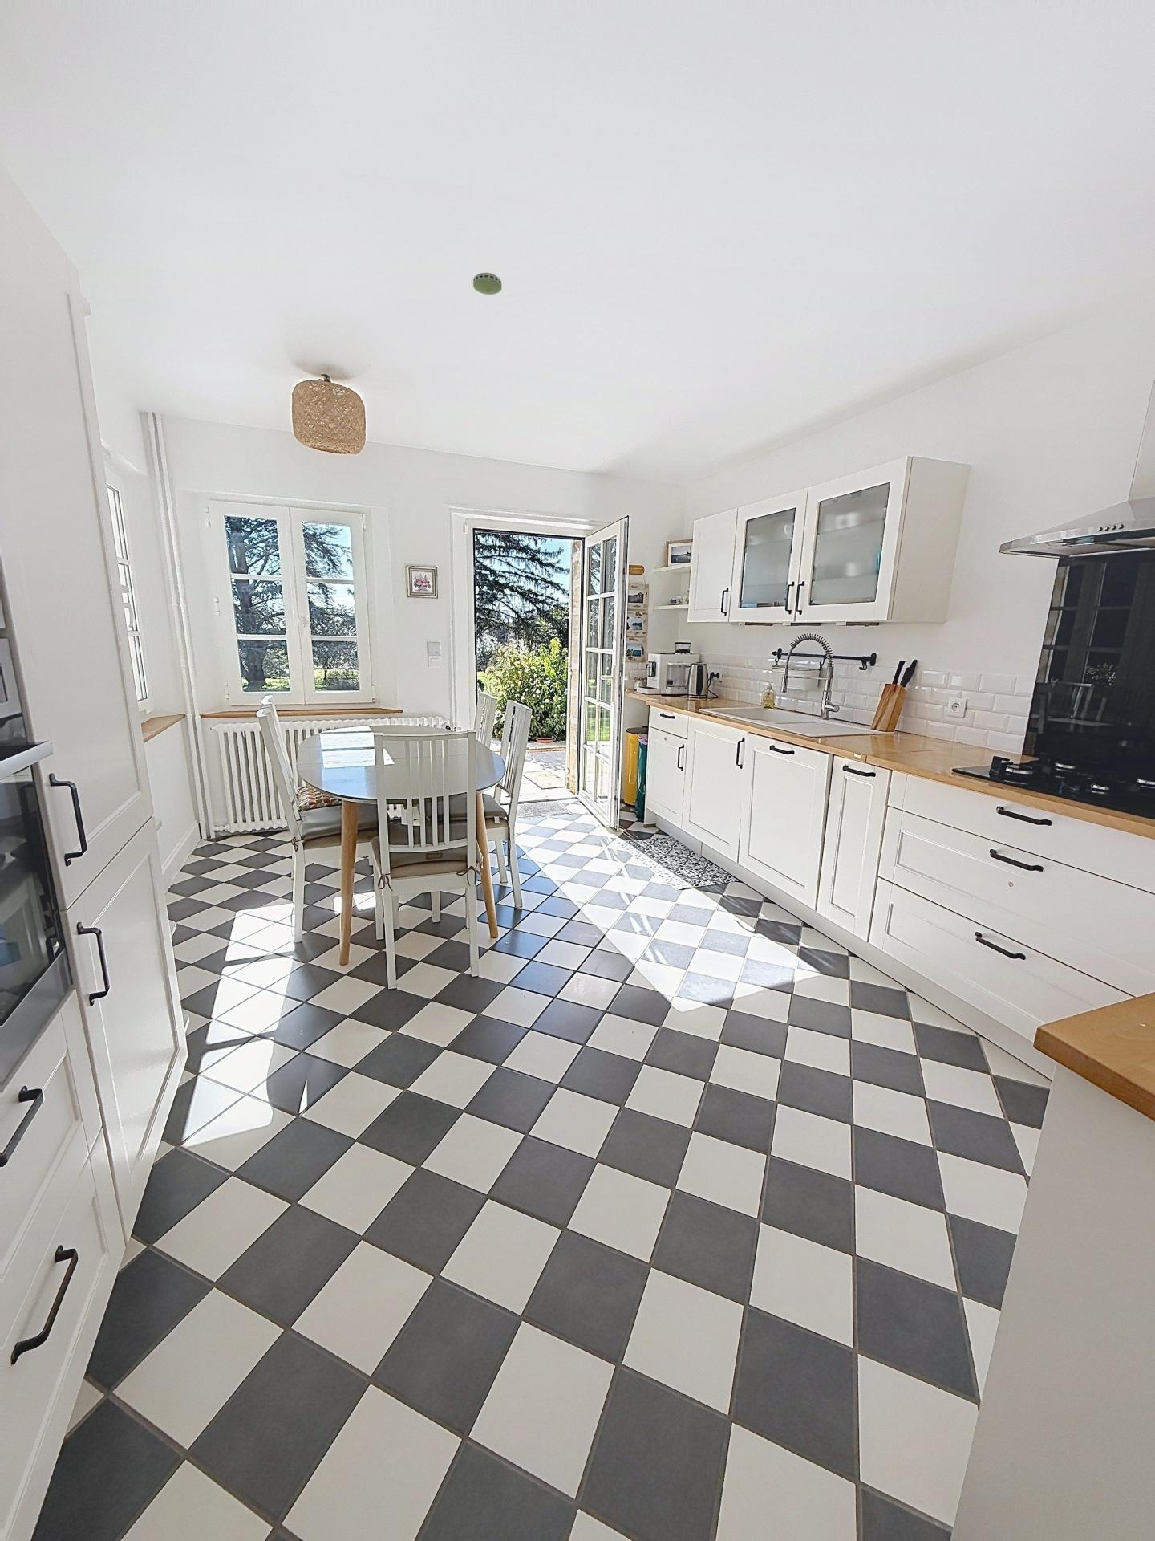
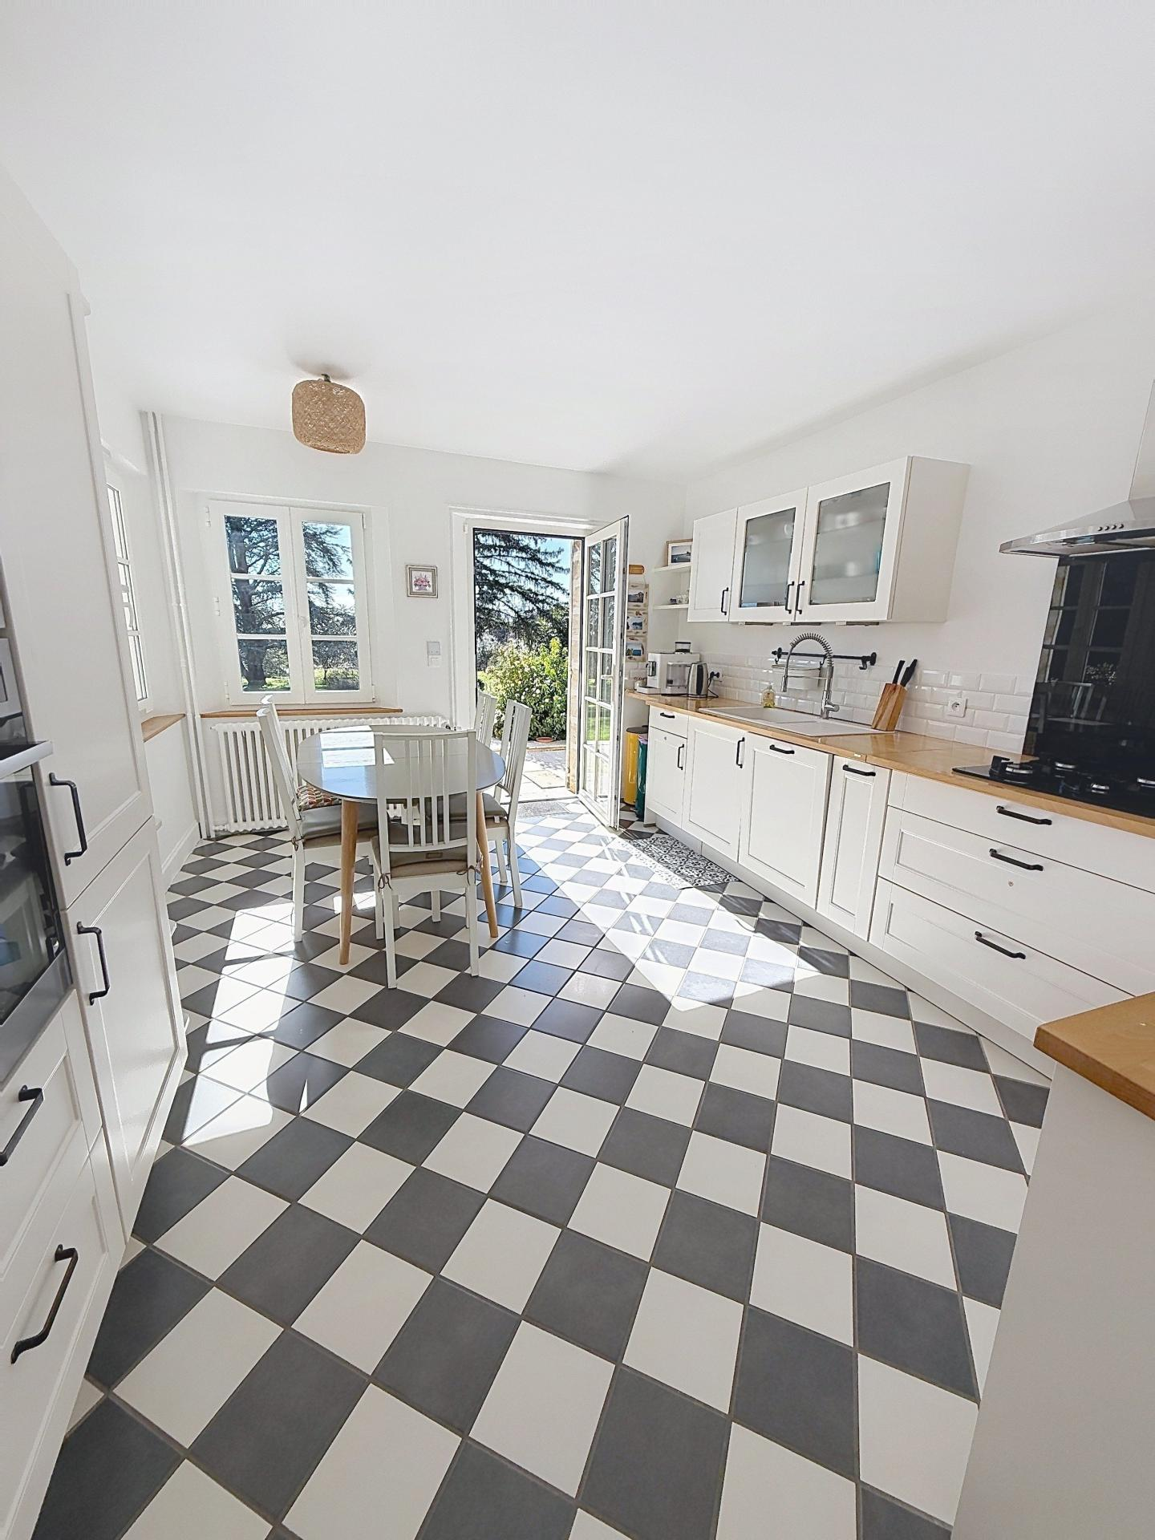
- smoke detector (487, 283)
